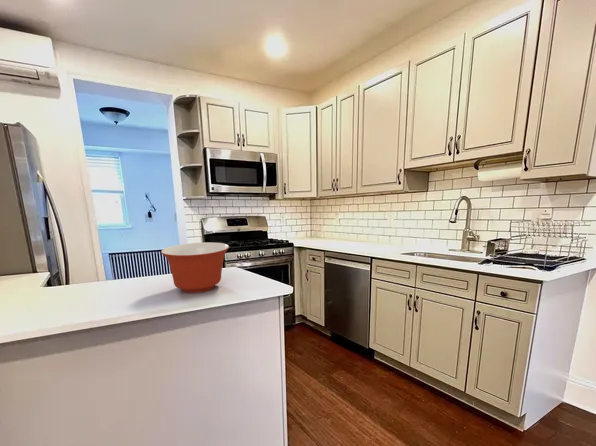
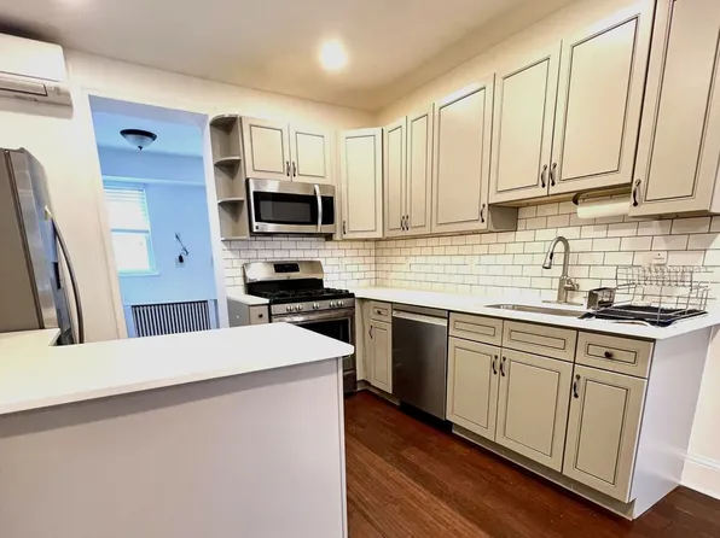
- mixing bowl (197, 267)
